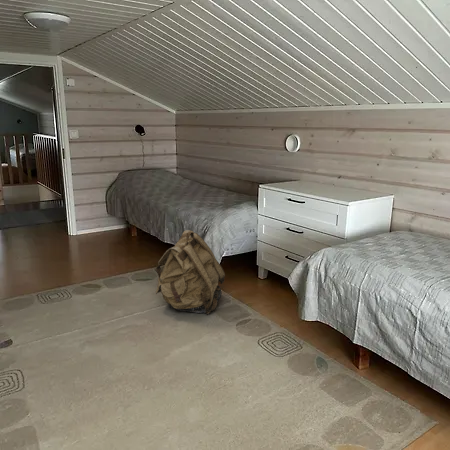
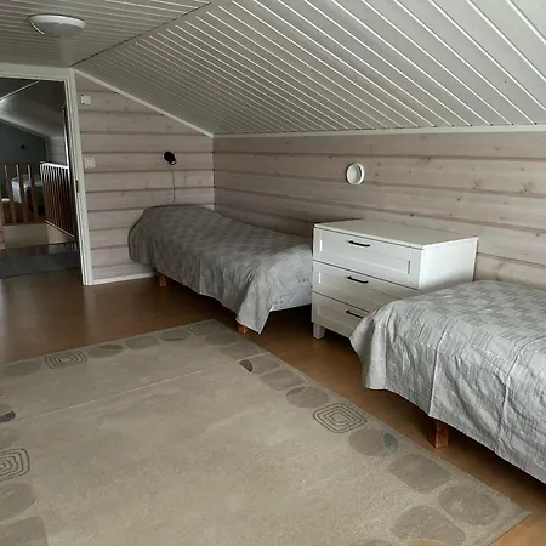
- backpack (194, 267)
